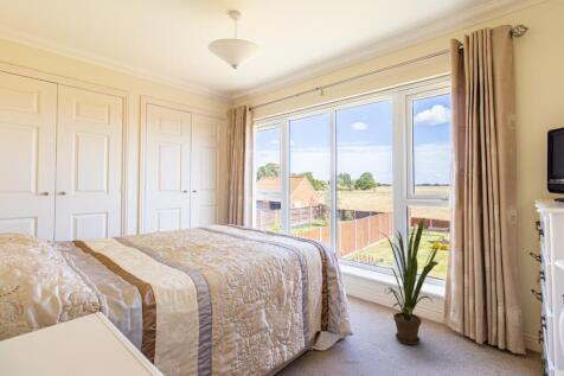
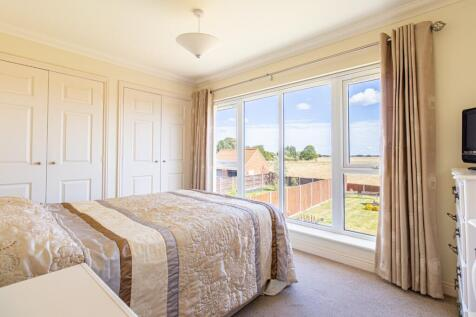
- house plant (406, 278)
